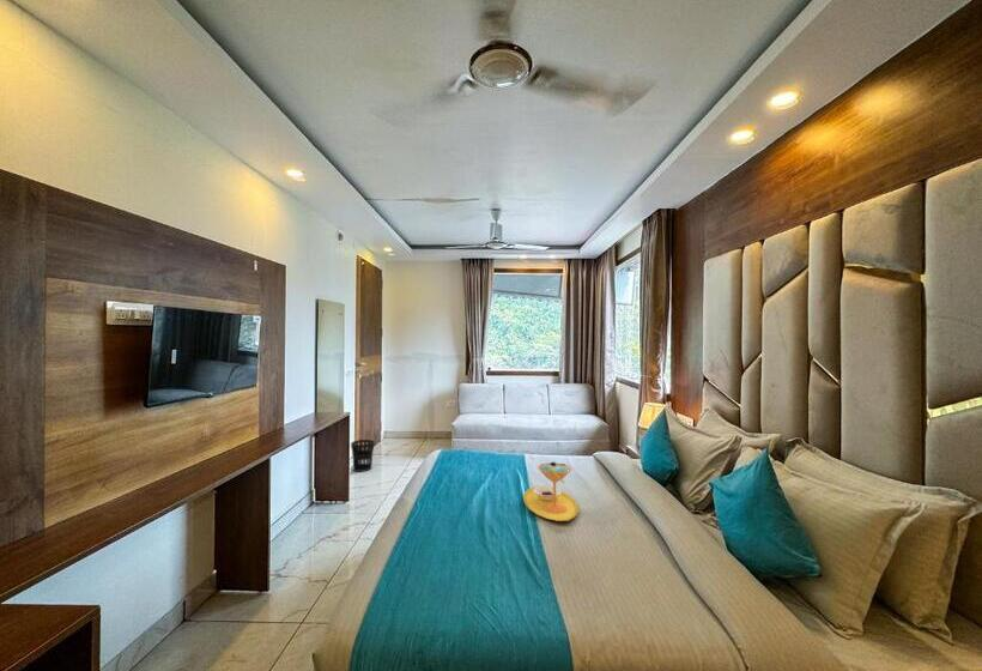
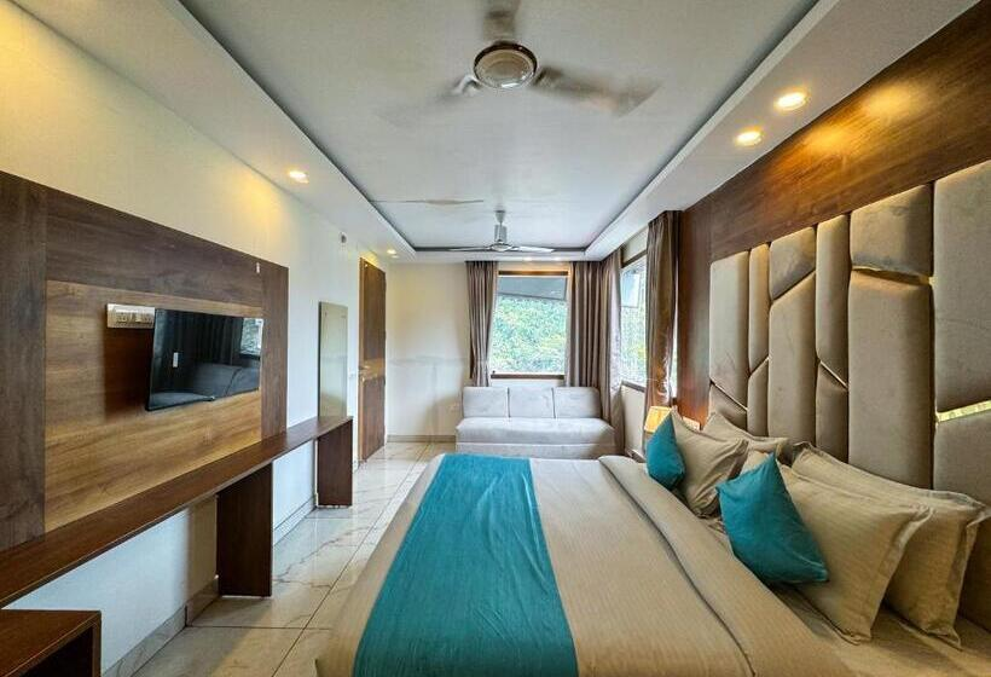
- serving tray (551, 480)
- wastebasket (362, 455)
